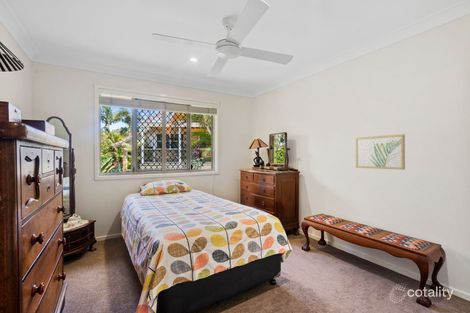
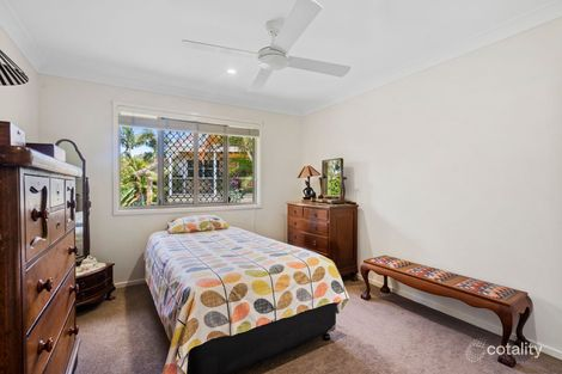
- wall art (378, 152)
